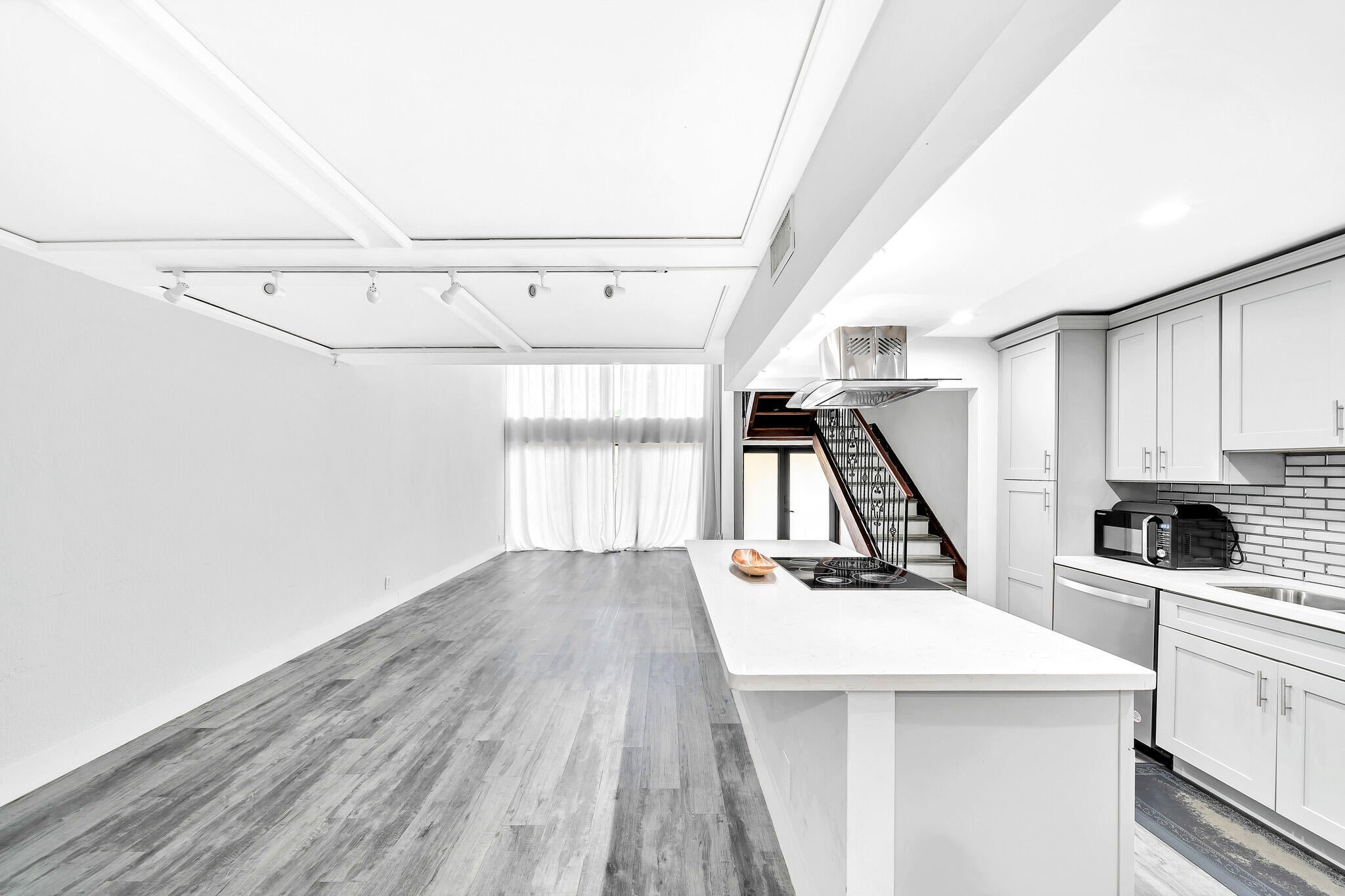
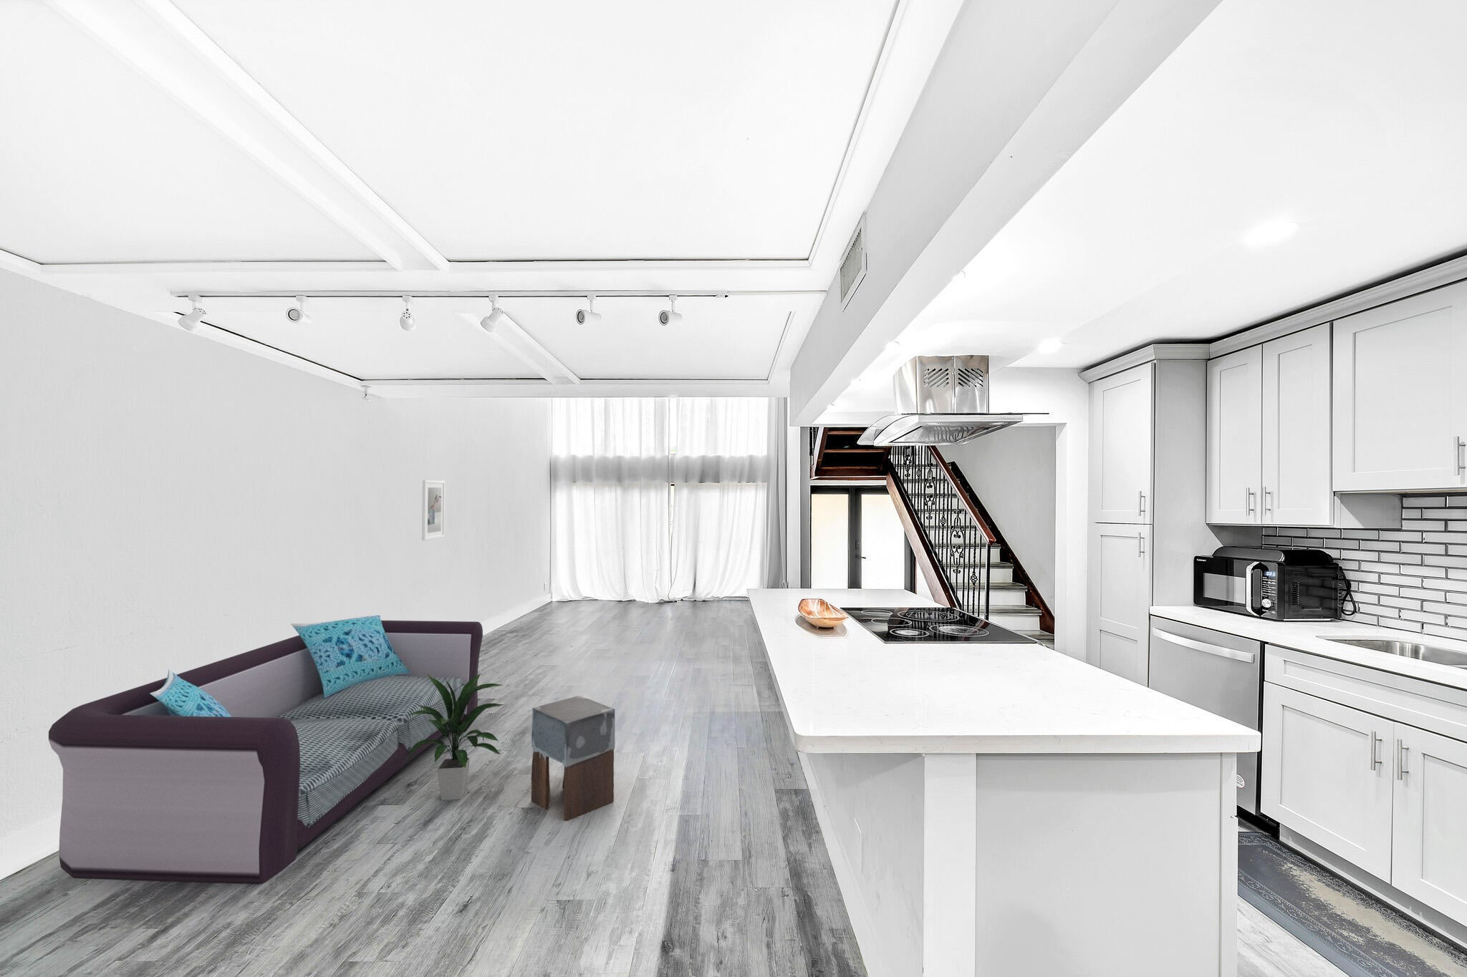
+ indoor plant (458, 733)
+ sofa (316, 705)
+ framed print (433, 509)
+ stool (573, 755)
